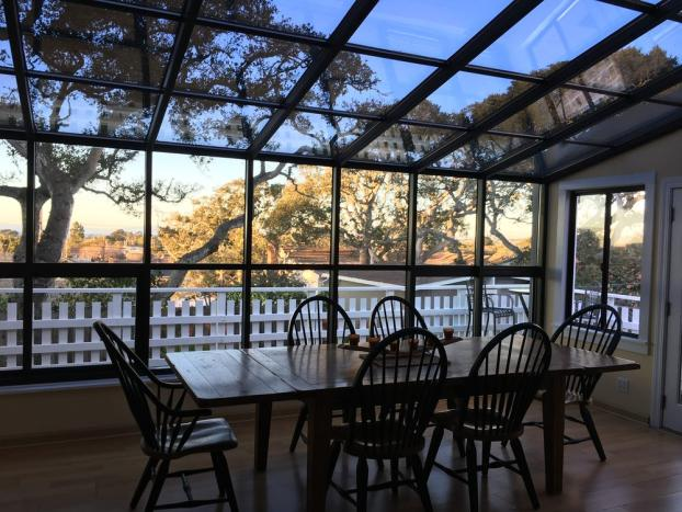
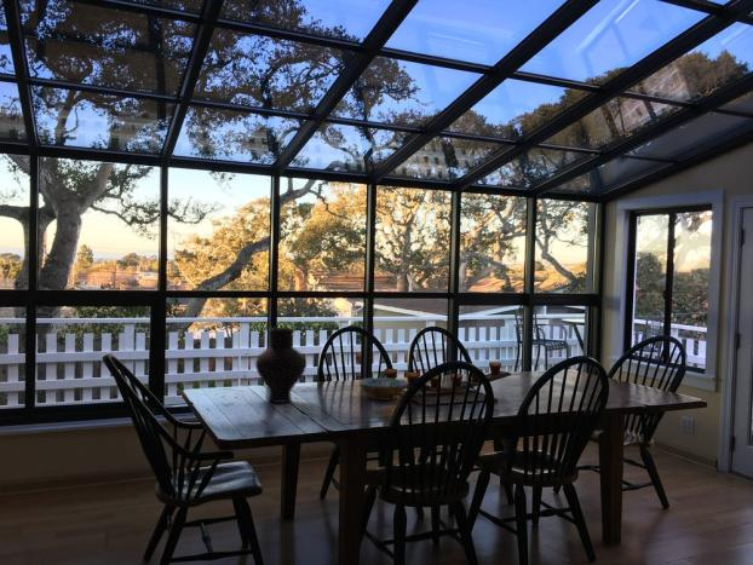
+ bowl (383, 390)
+ vase (281, 364)
